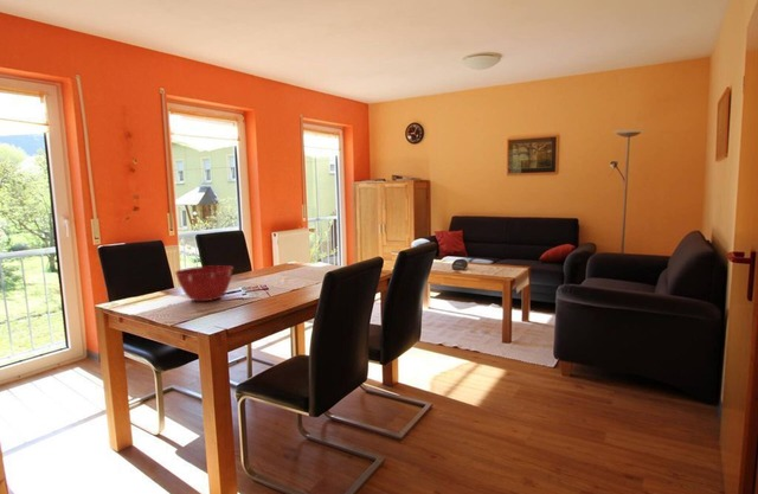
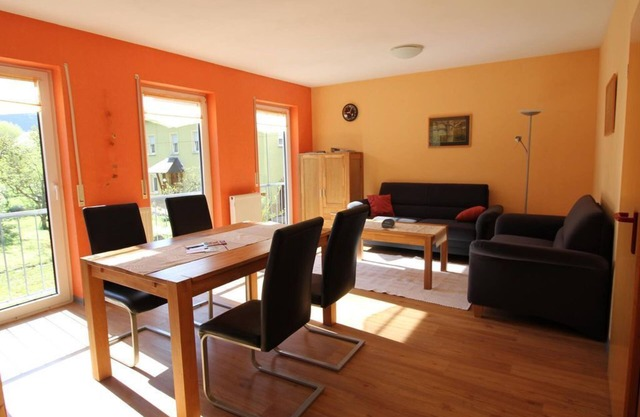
- mixing bowl (205, 283)
